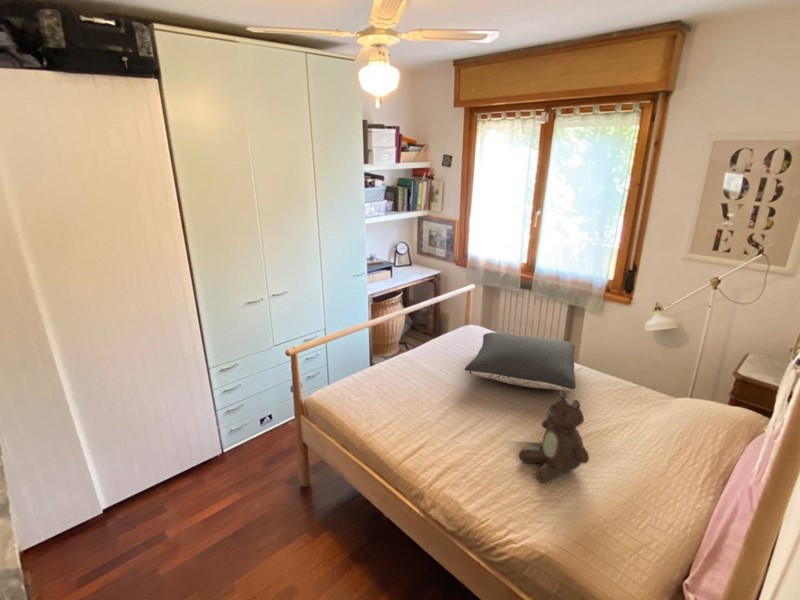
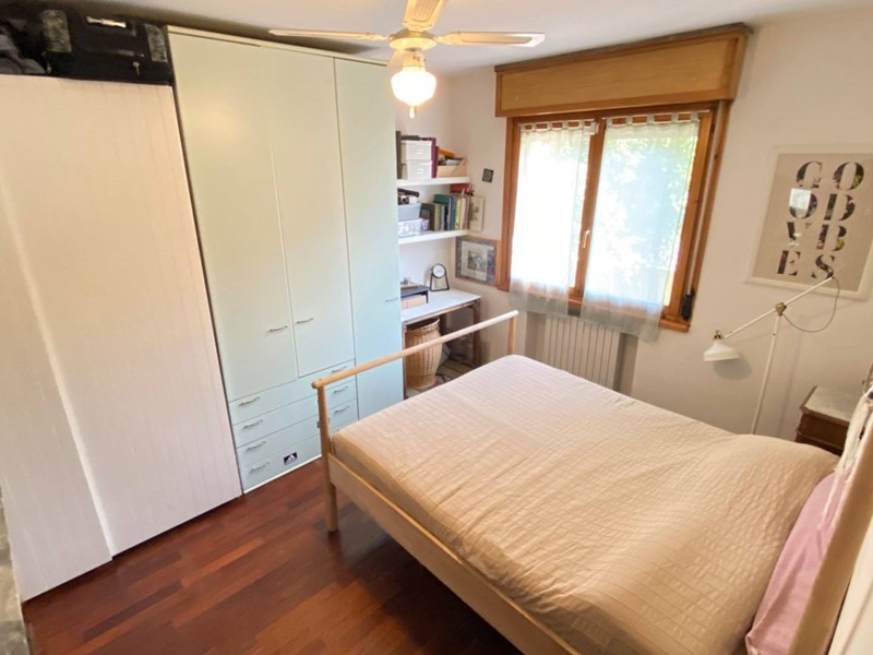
- pillow (523, 358)
- teddy bear (554, 432)
